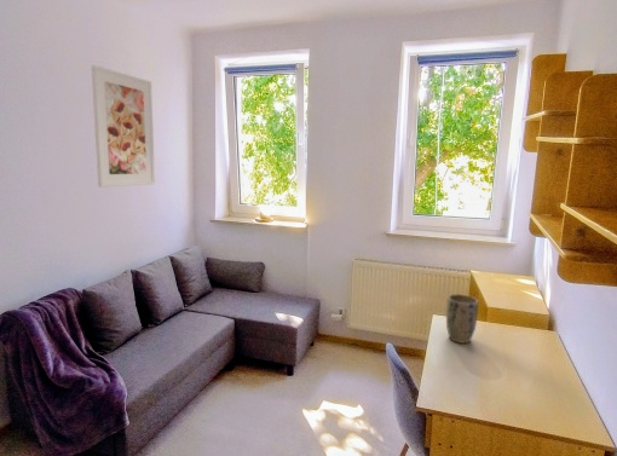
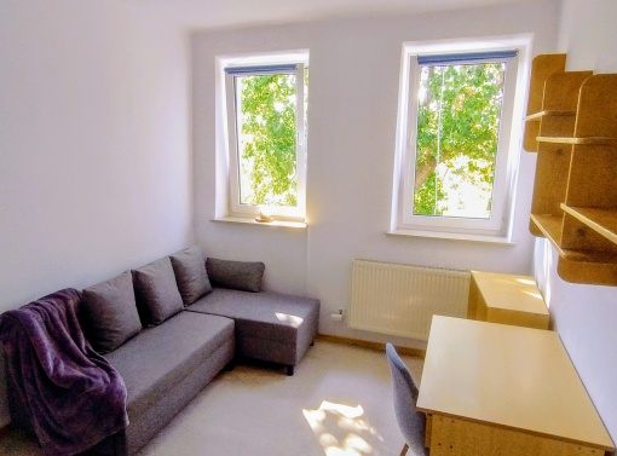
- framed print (126, 131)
- plant pot (461, 318)
